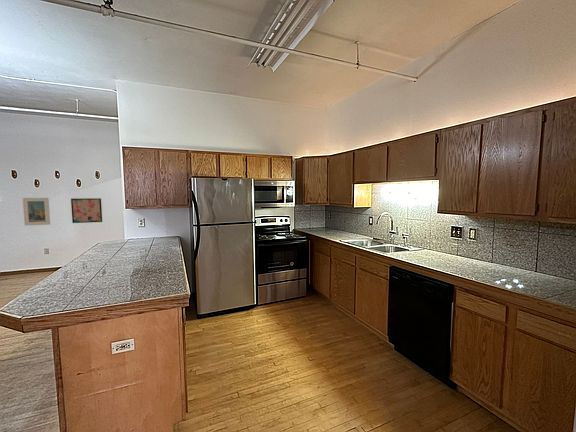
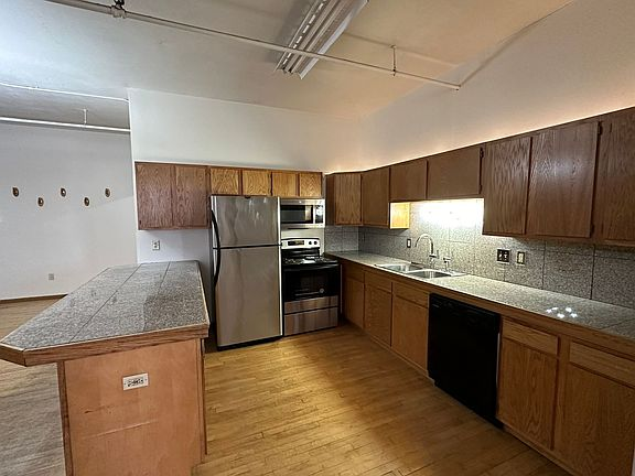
- wall art (87, 210)
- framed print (36, 211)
